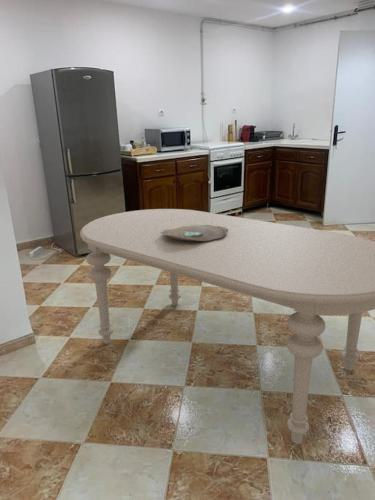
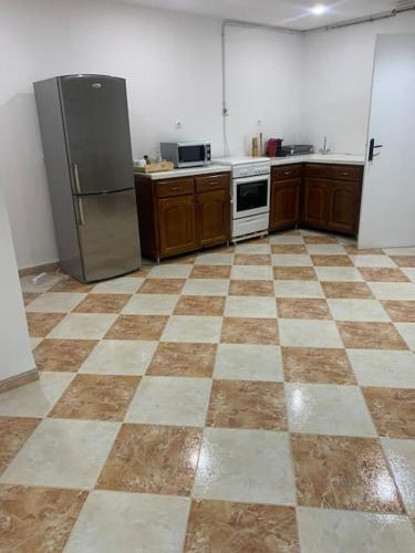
- dining table (222, 287)
- decorative bowl (193, 230)
